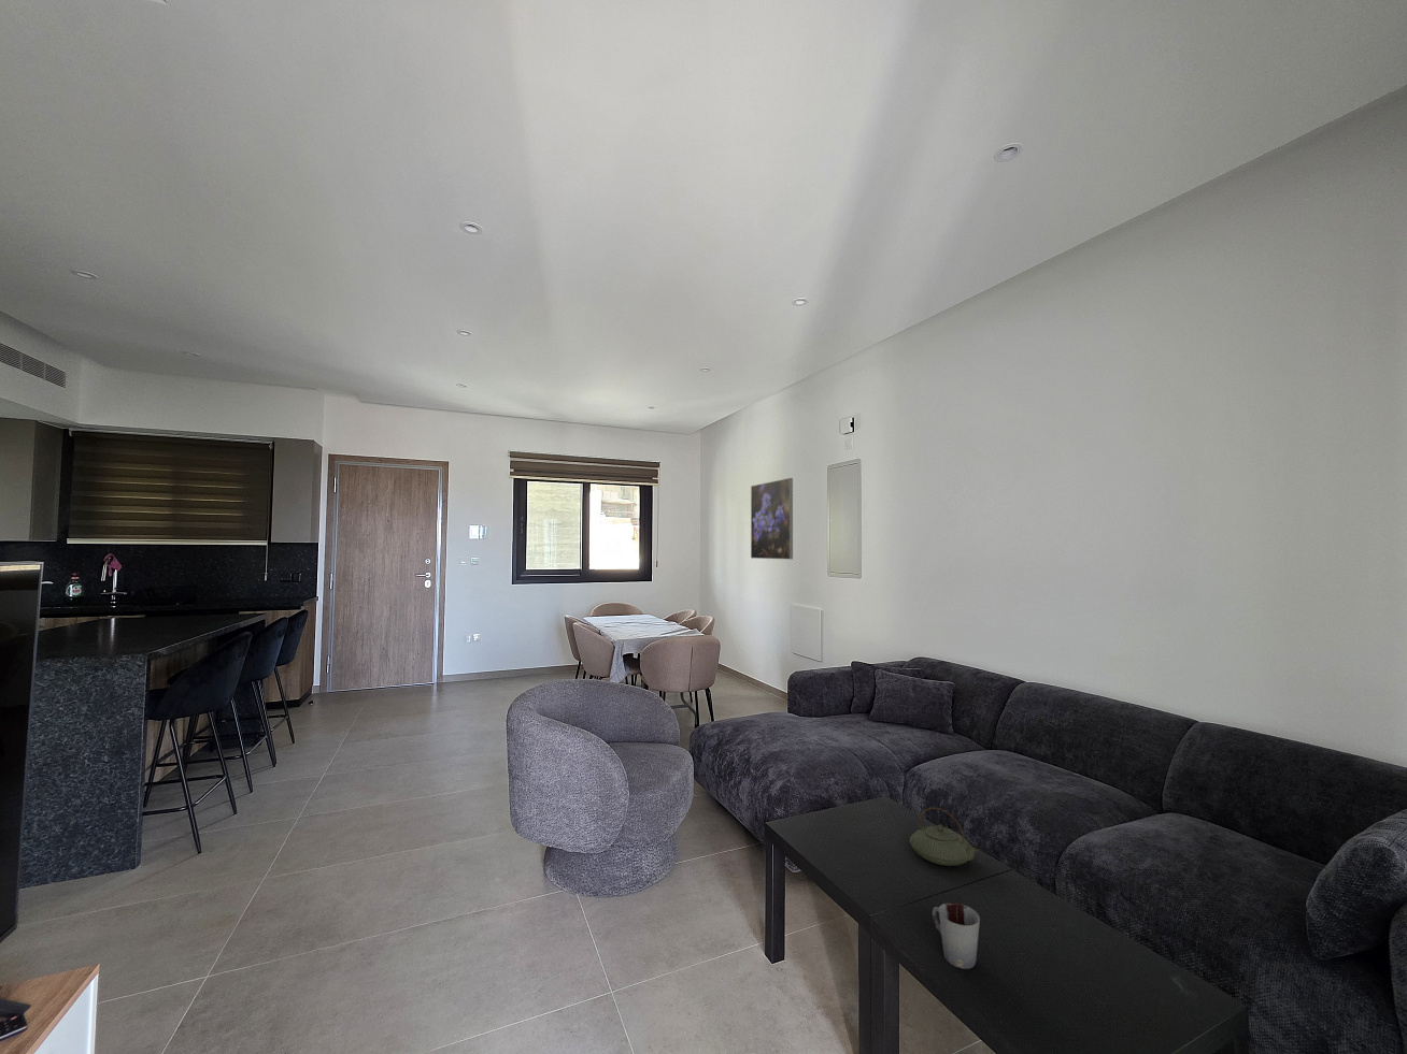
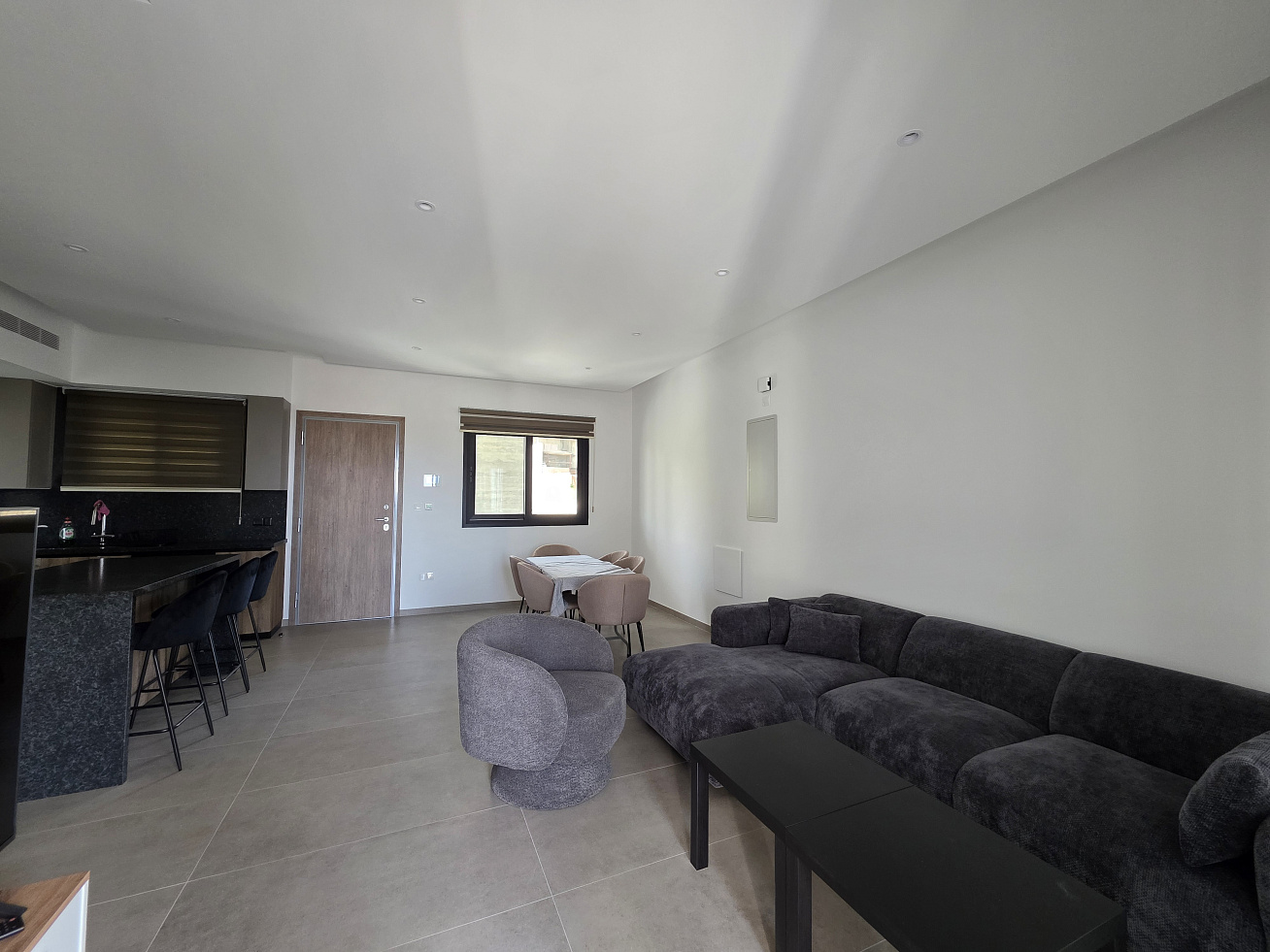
- teapot (944, 834)
- cup (953, 931)
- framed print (770, 520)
